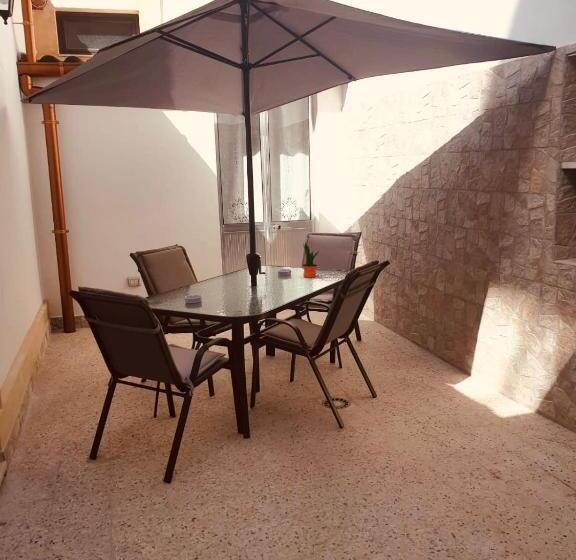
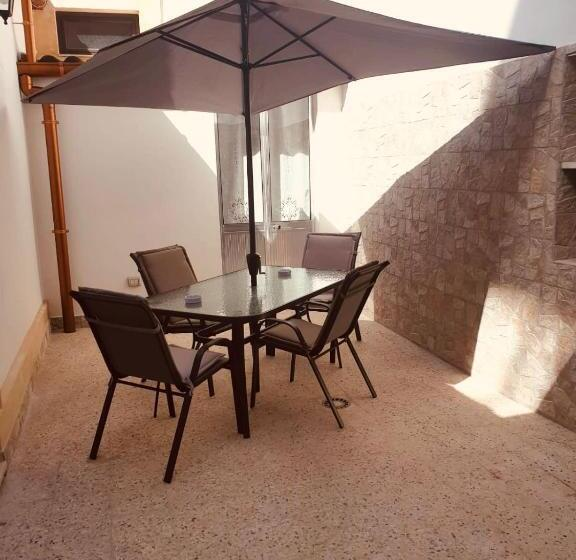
- potted plant (309, 258)
